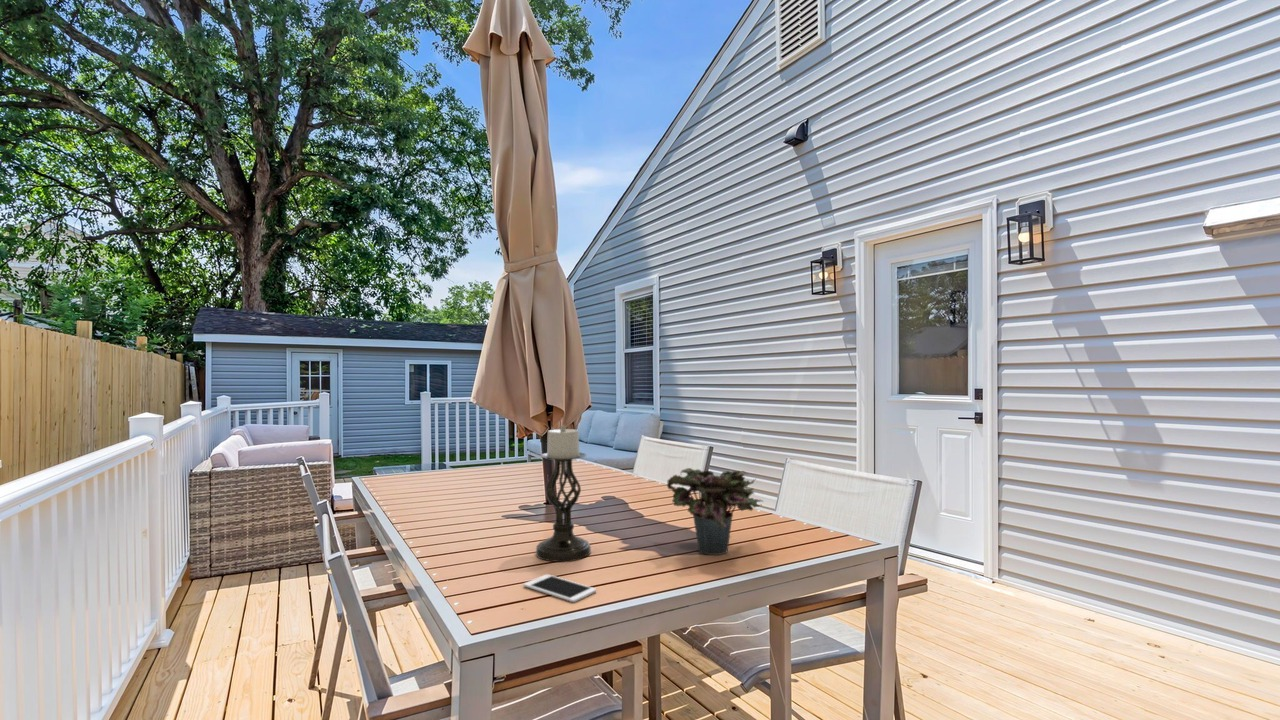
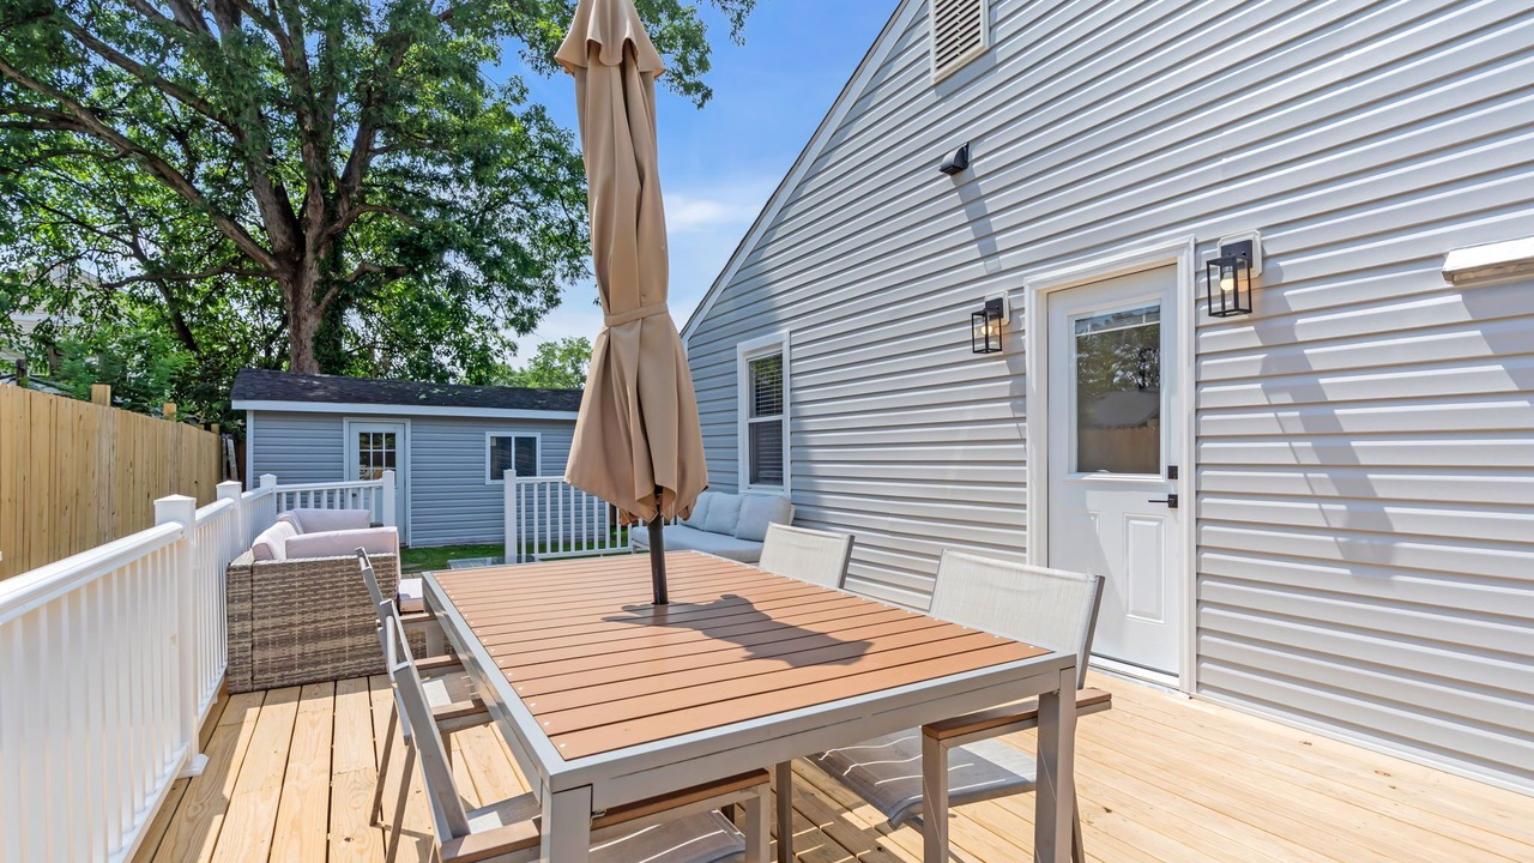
- candle holder (563, 489)
- potted plant (714, 509)
- cell phone (559, 587)
